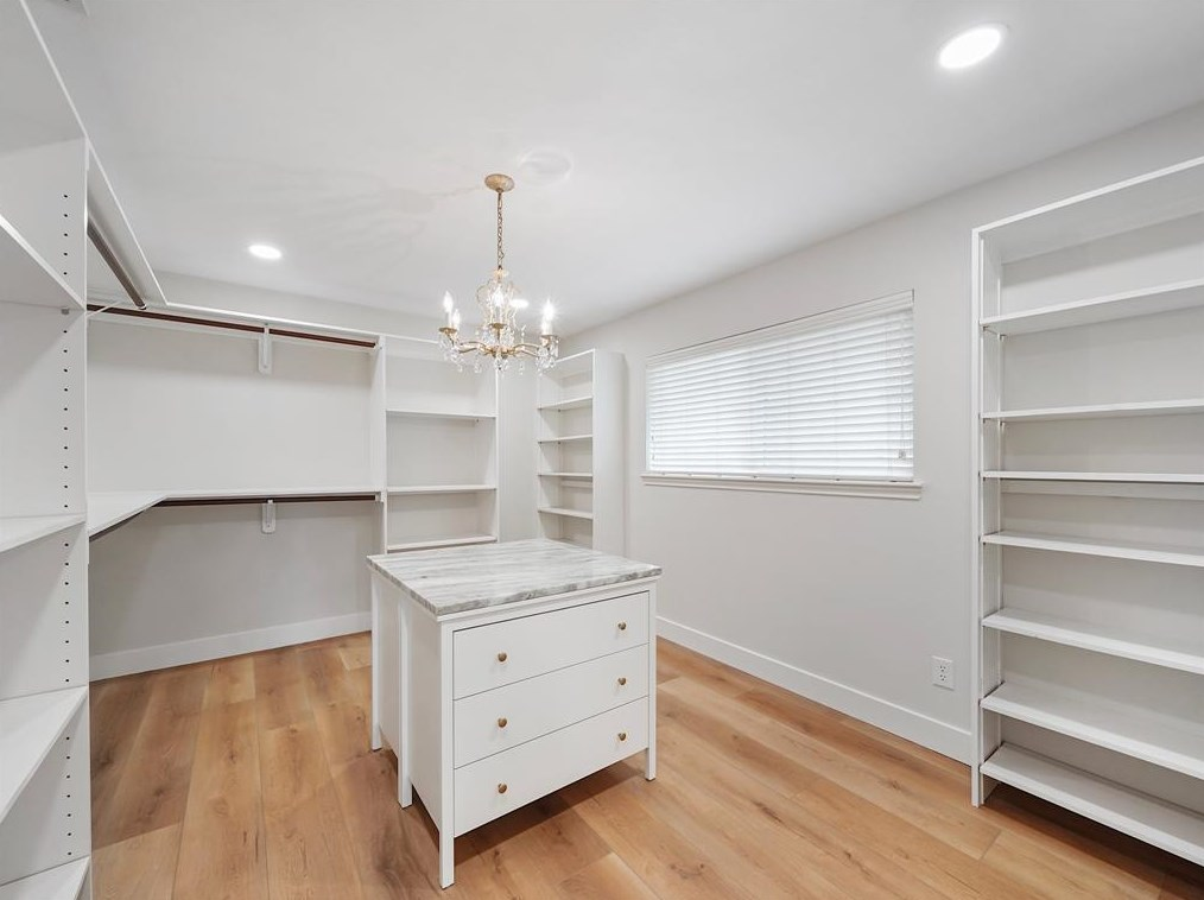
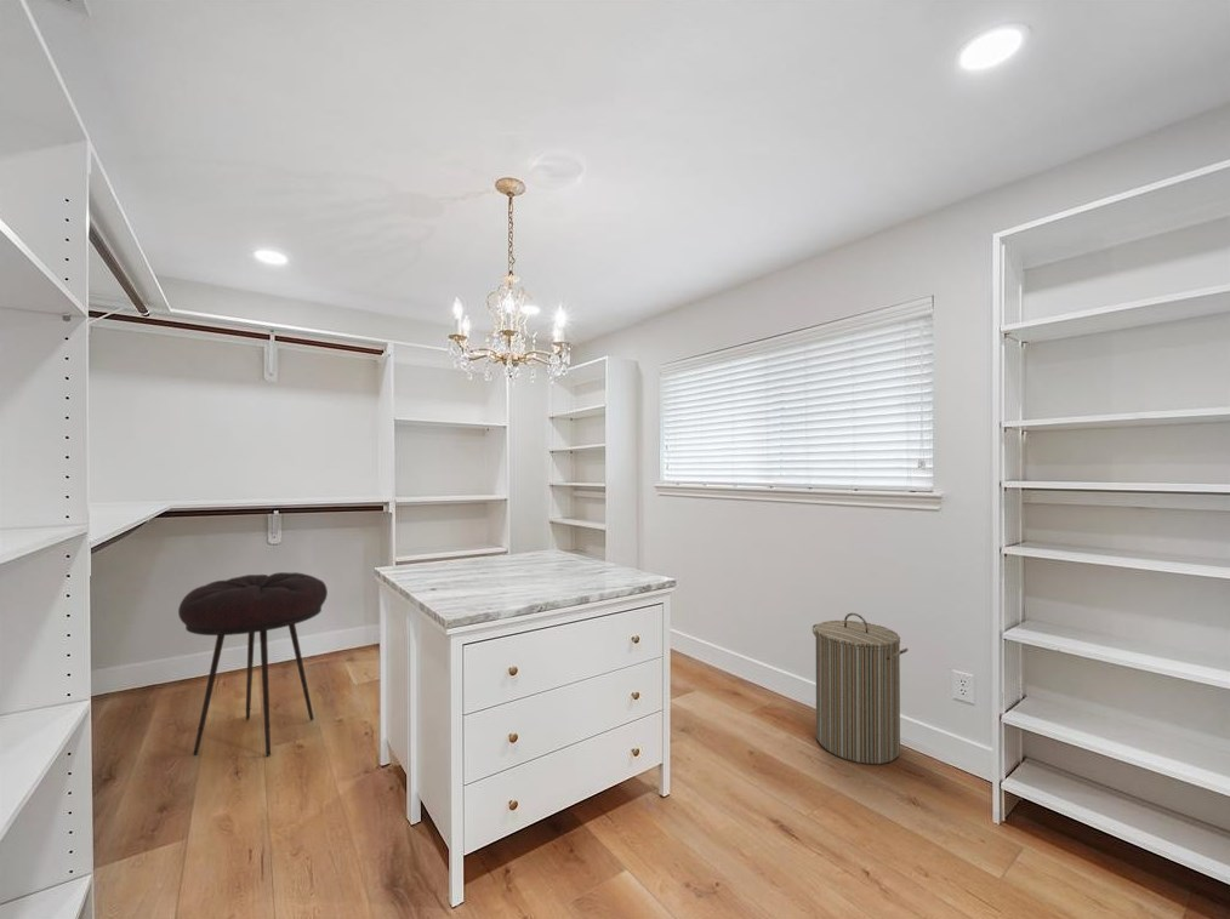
+ stool (261, 657)
+ laundry hamper (856, 678)
